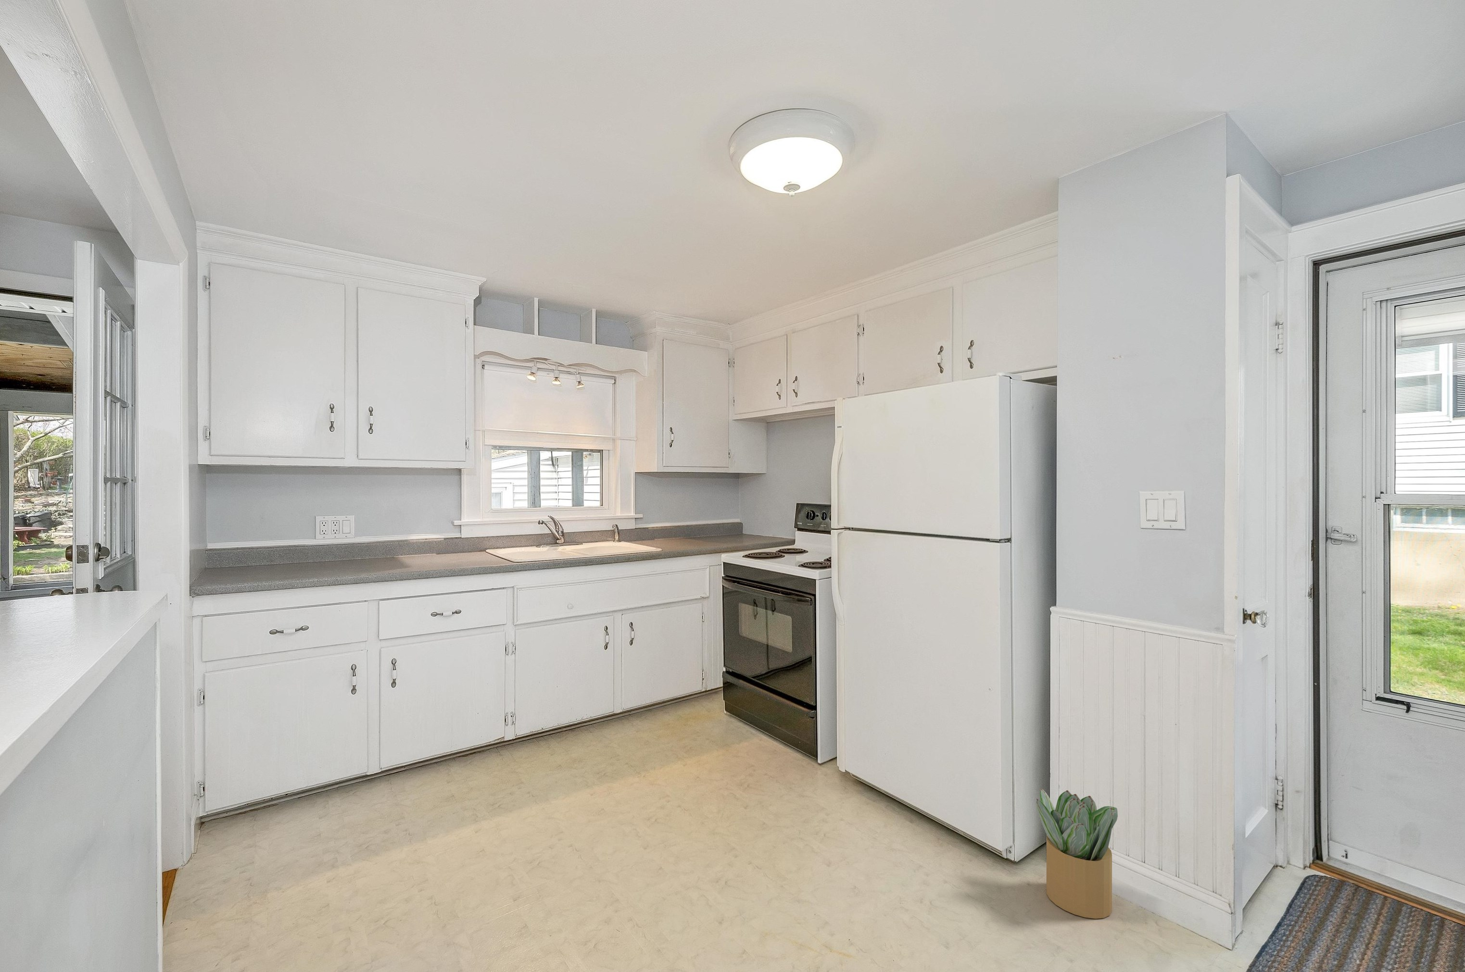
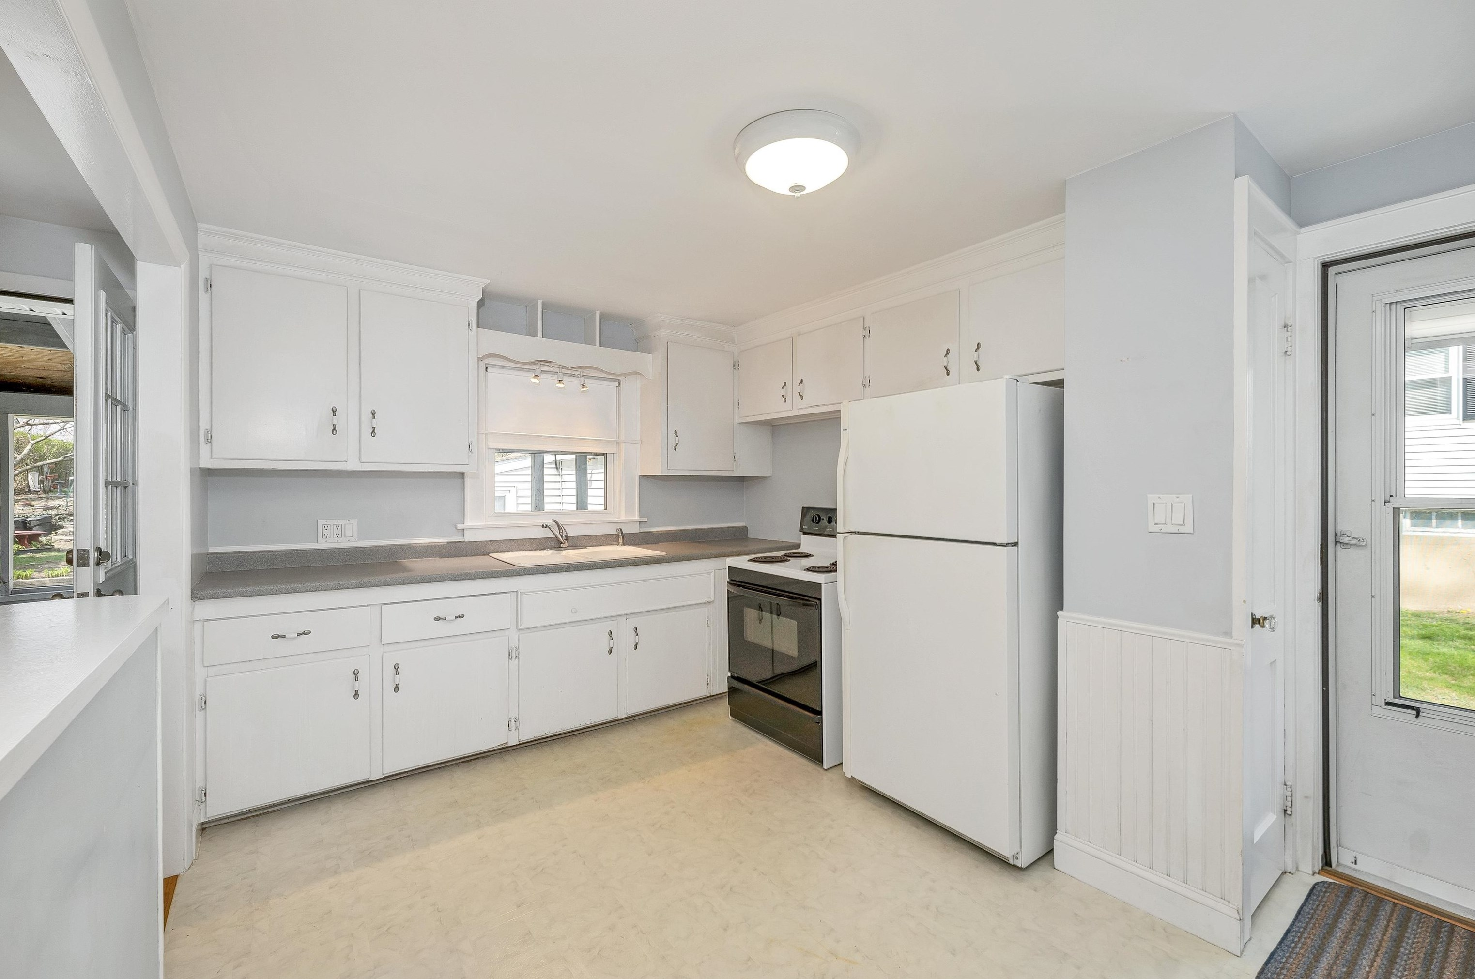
- potted plant (1074, 848)
